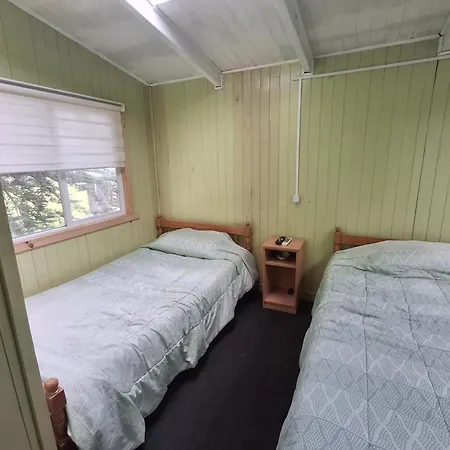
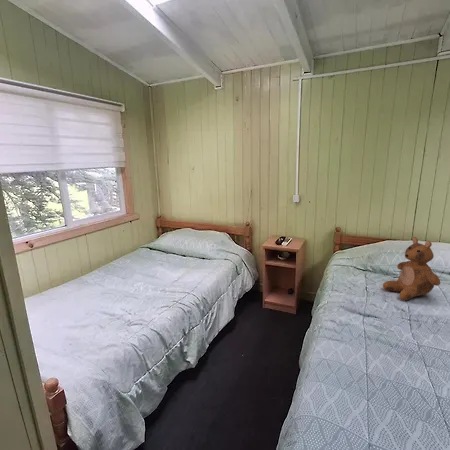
+ teddy bear (410, 267)
